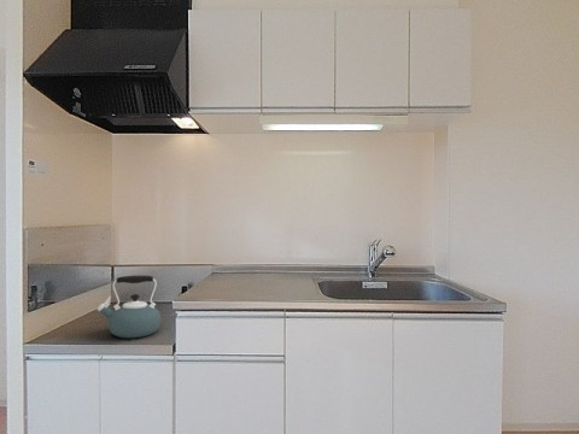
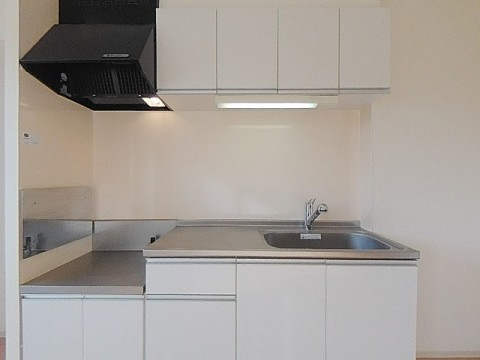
- kettle (129, 304)
